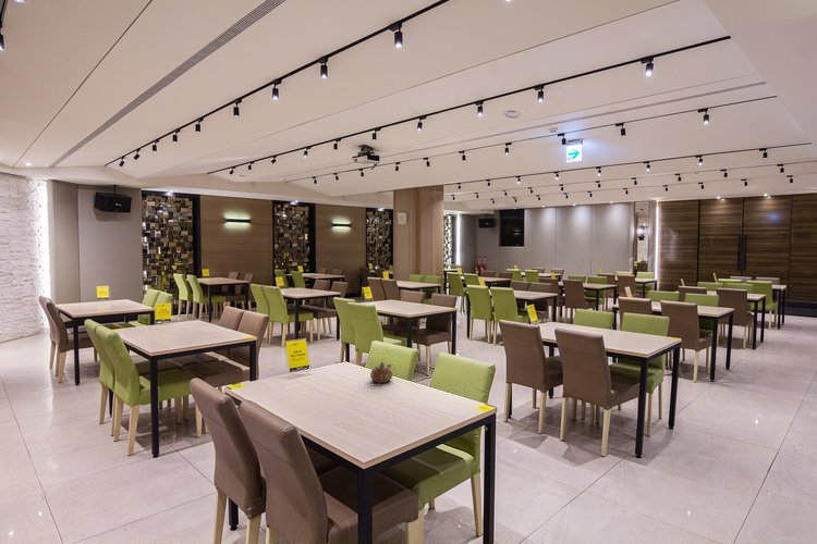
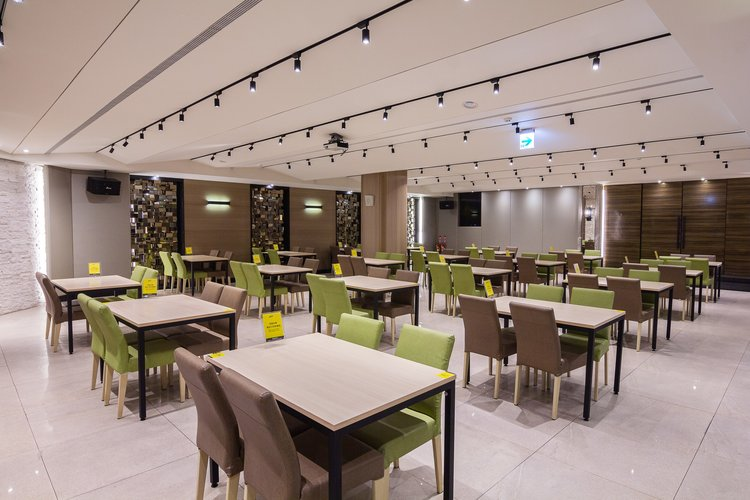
- teapot (380, 371)
